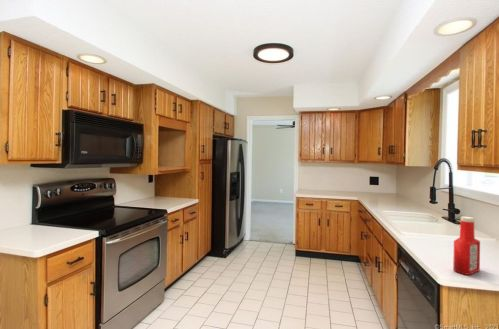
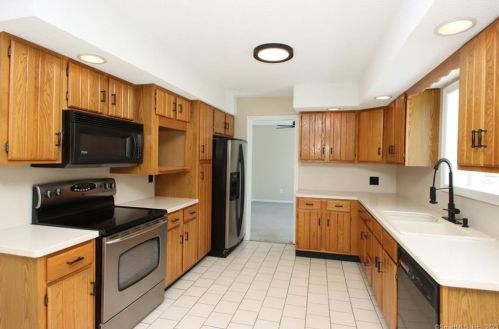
- soap bottle (466, 243)
